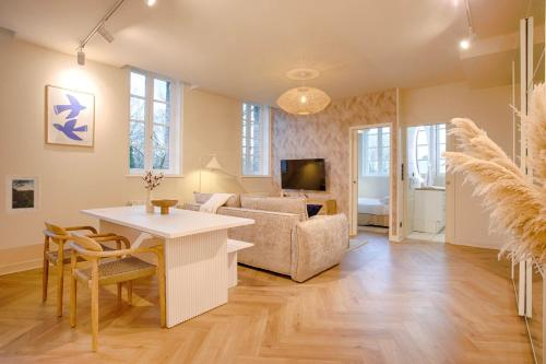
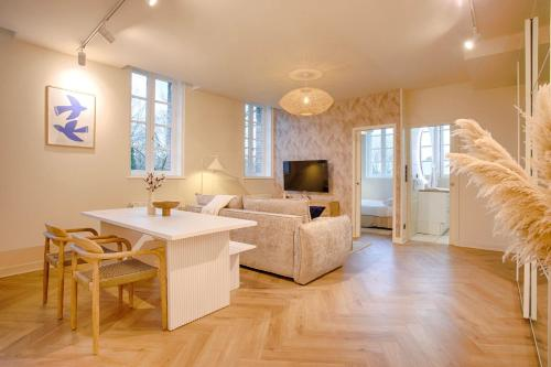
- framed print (23, 193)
